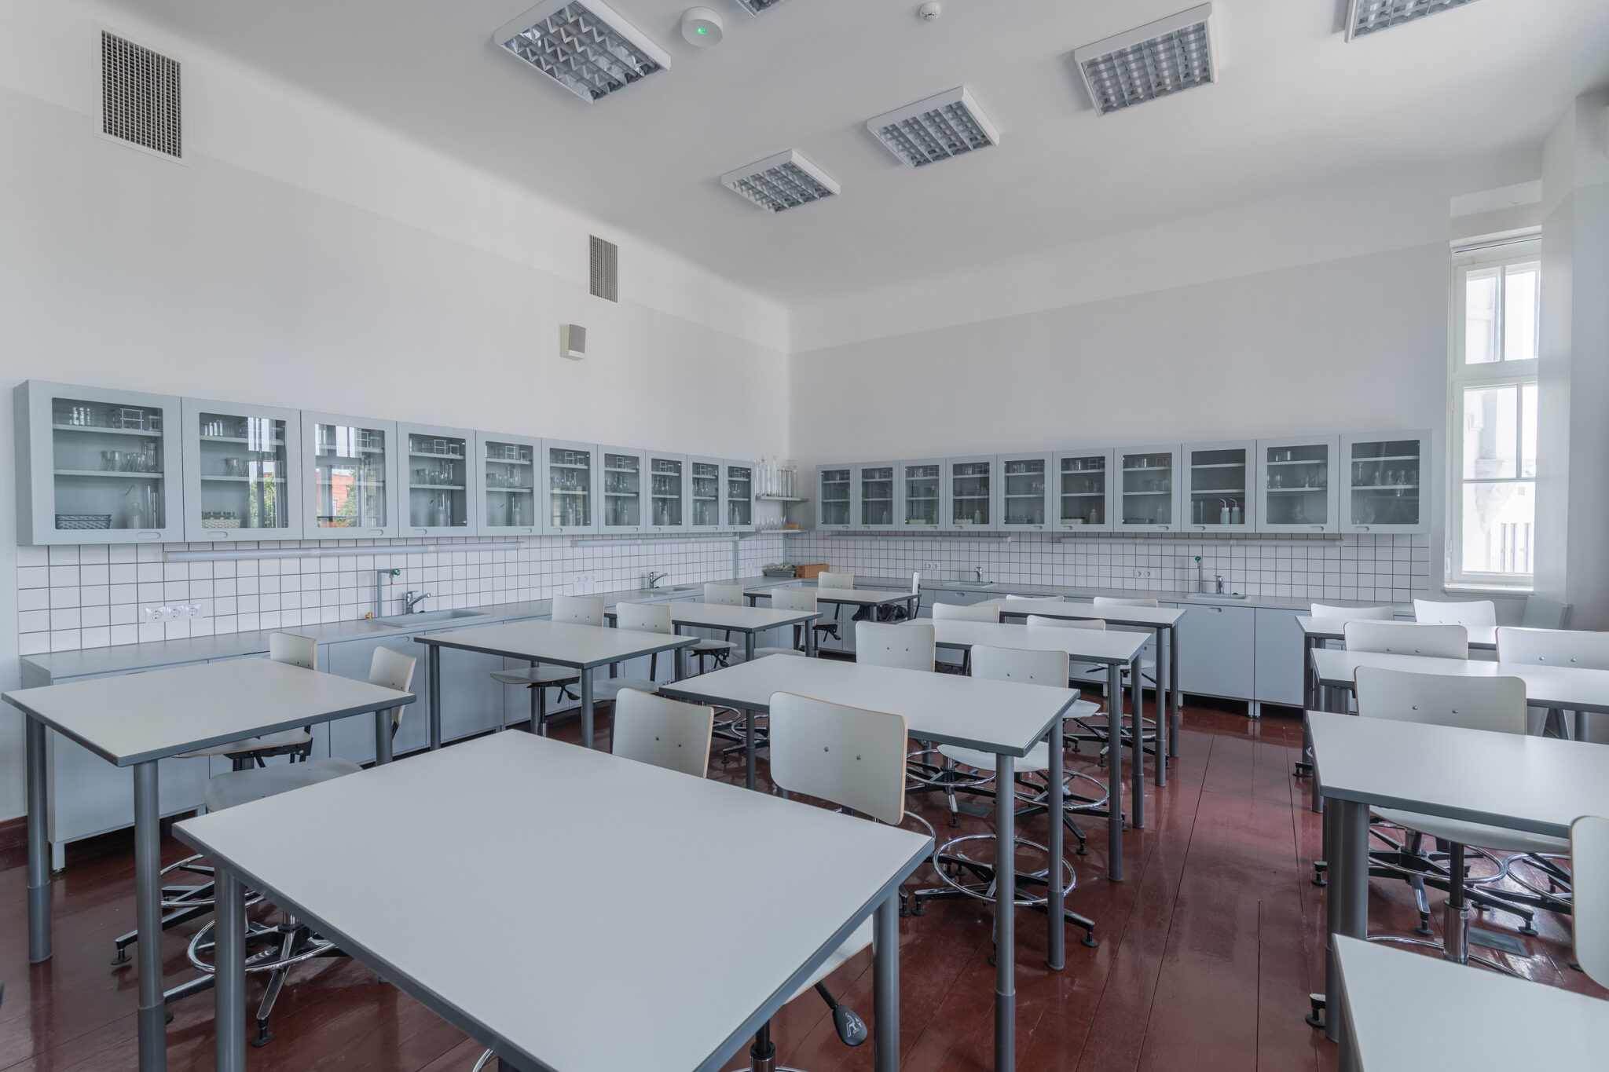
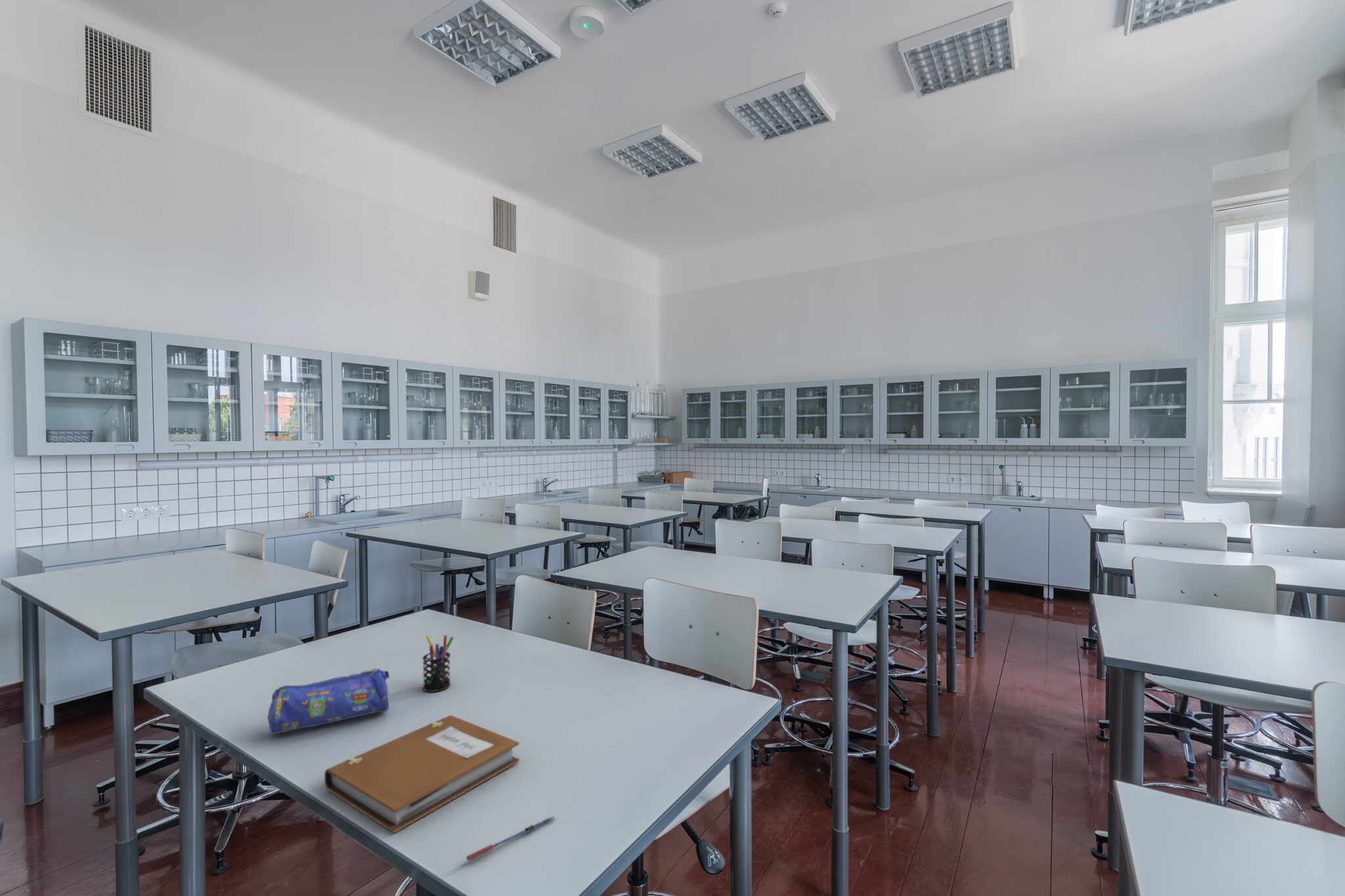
+ pencil case (332, 698)
+ pen holder (440, 659)
+ notebook (428, 762)
+ pen (513, 836)
